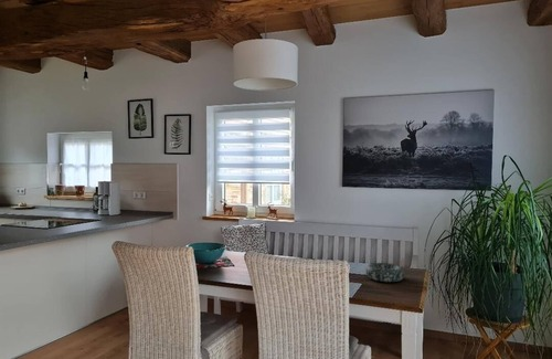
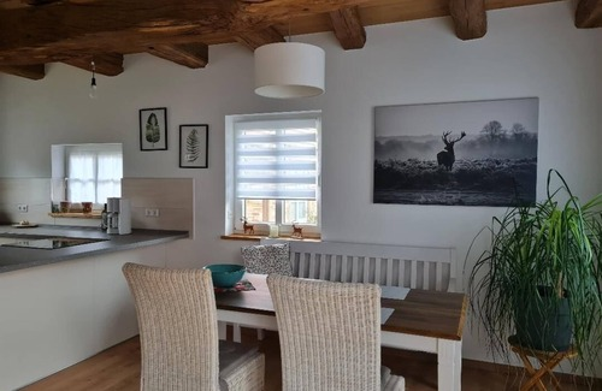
- decorative bowl (384, 272)
